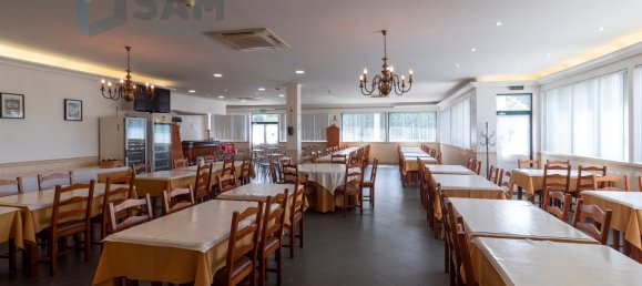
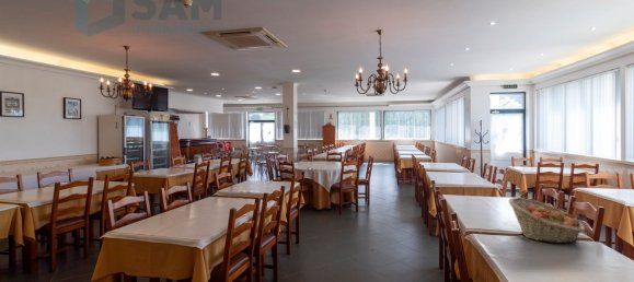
+ fruit basket (544, 218)
